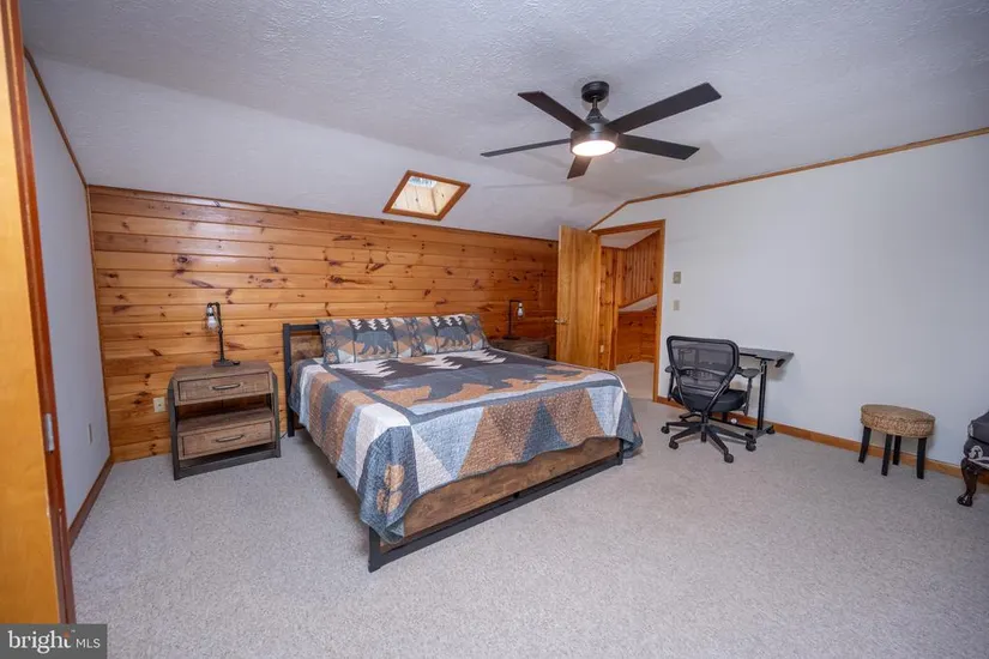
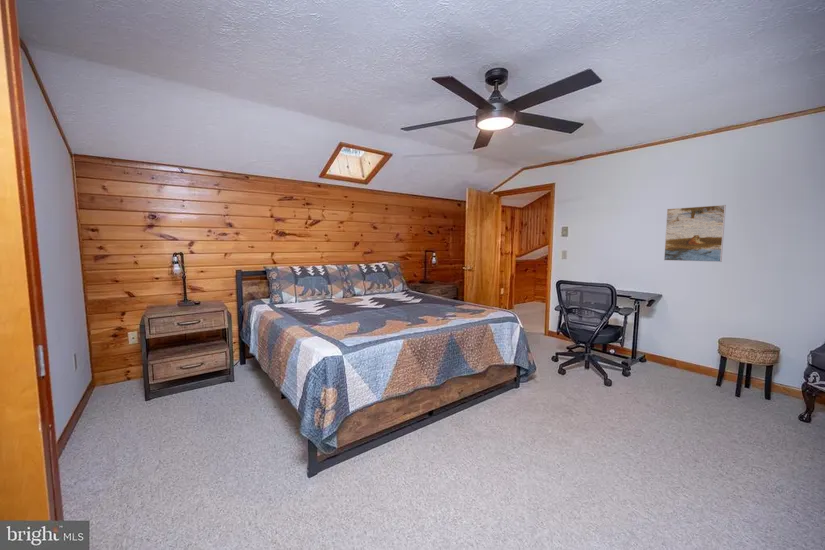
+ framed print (693, 234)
